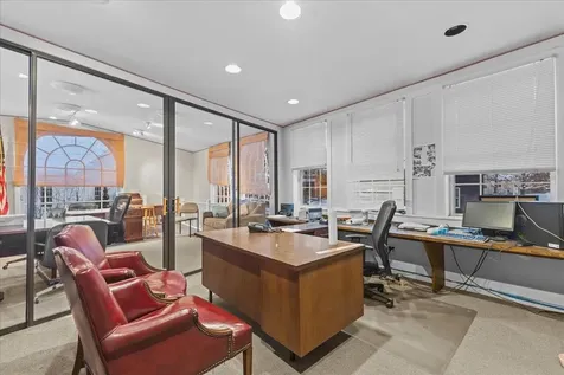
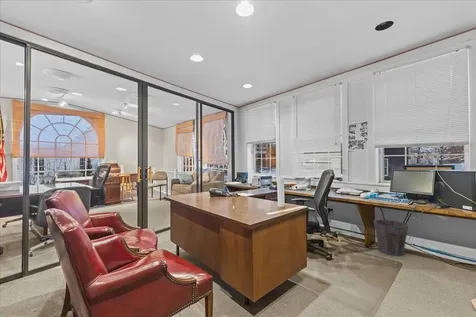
+ waste bin (390, 237)
